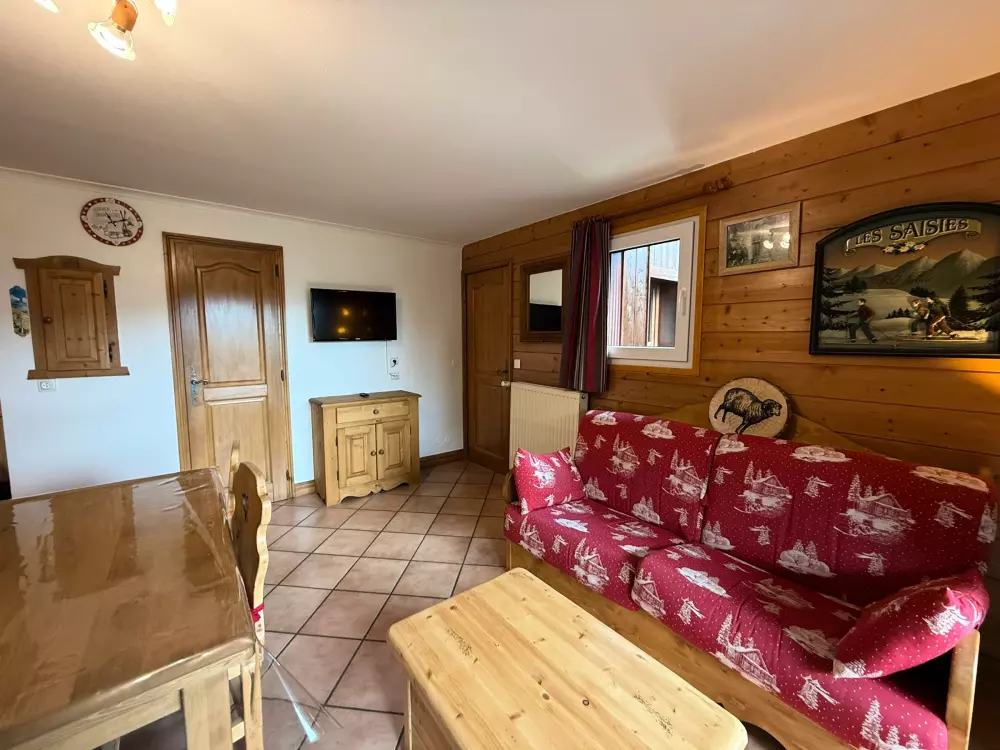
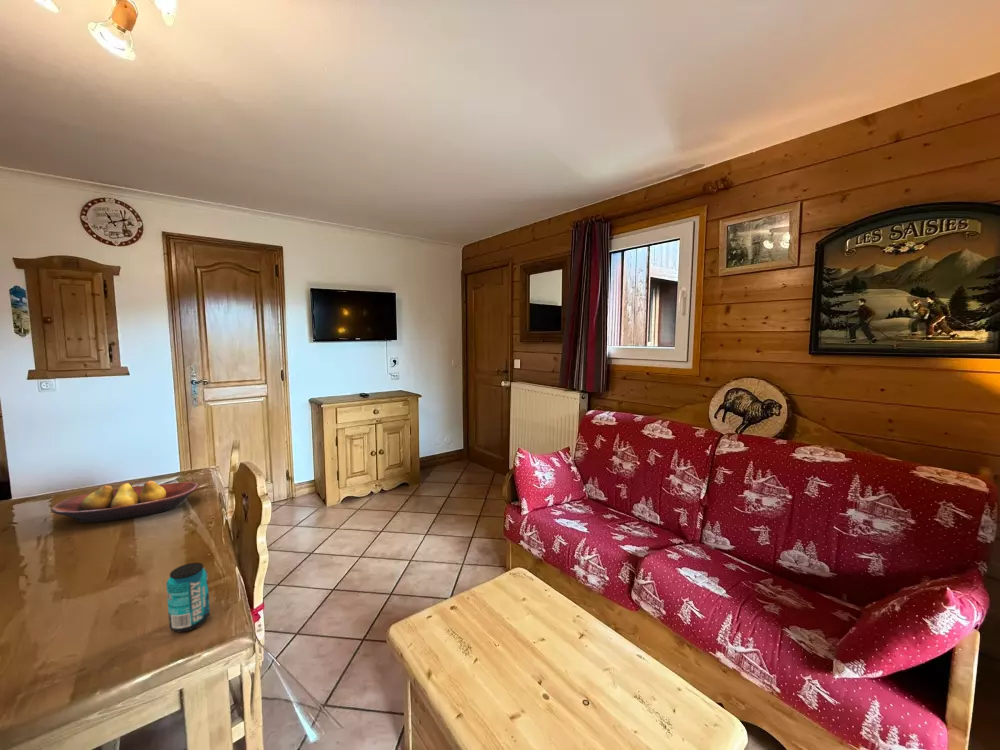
+ fruit bowl (130, 497)
+ beverage can (188, 596)
